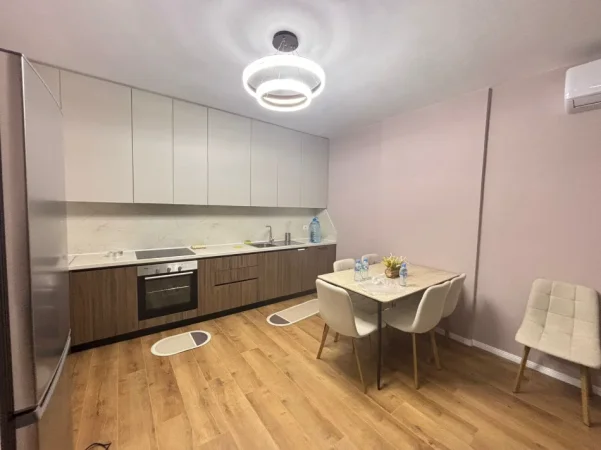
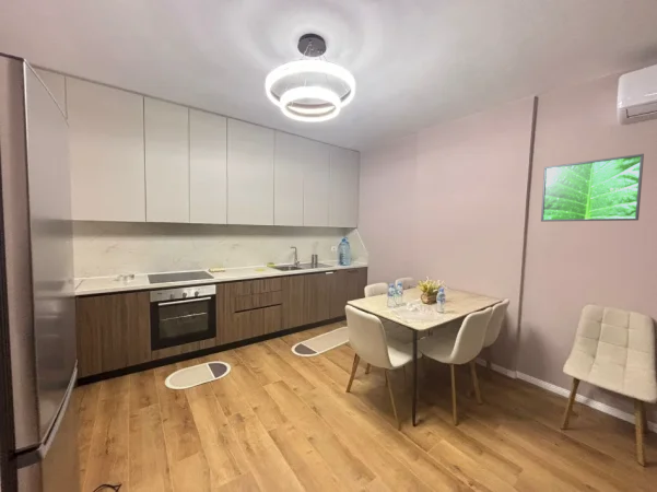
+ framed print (586, 190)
